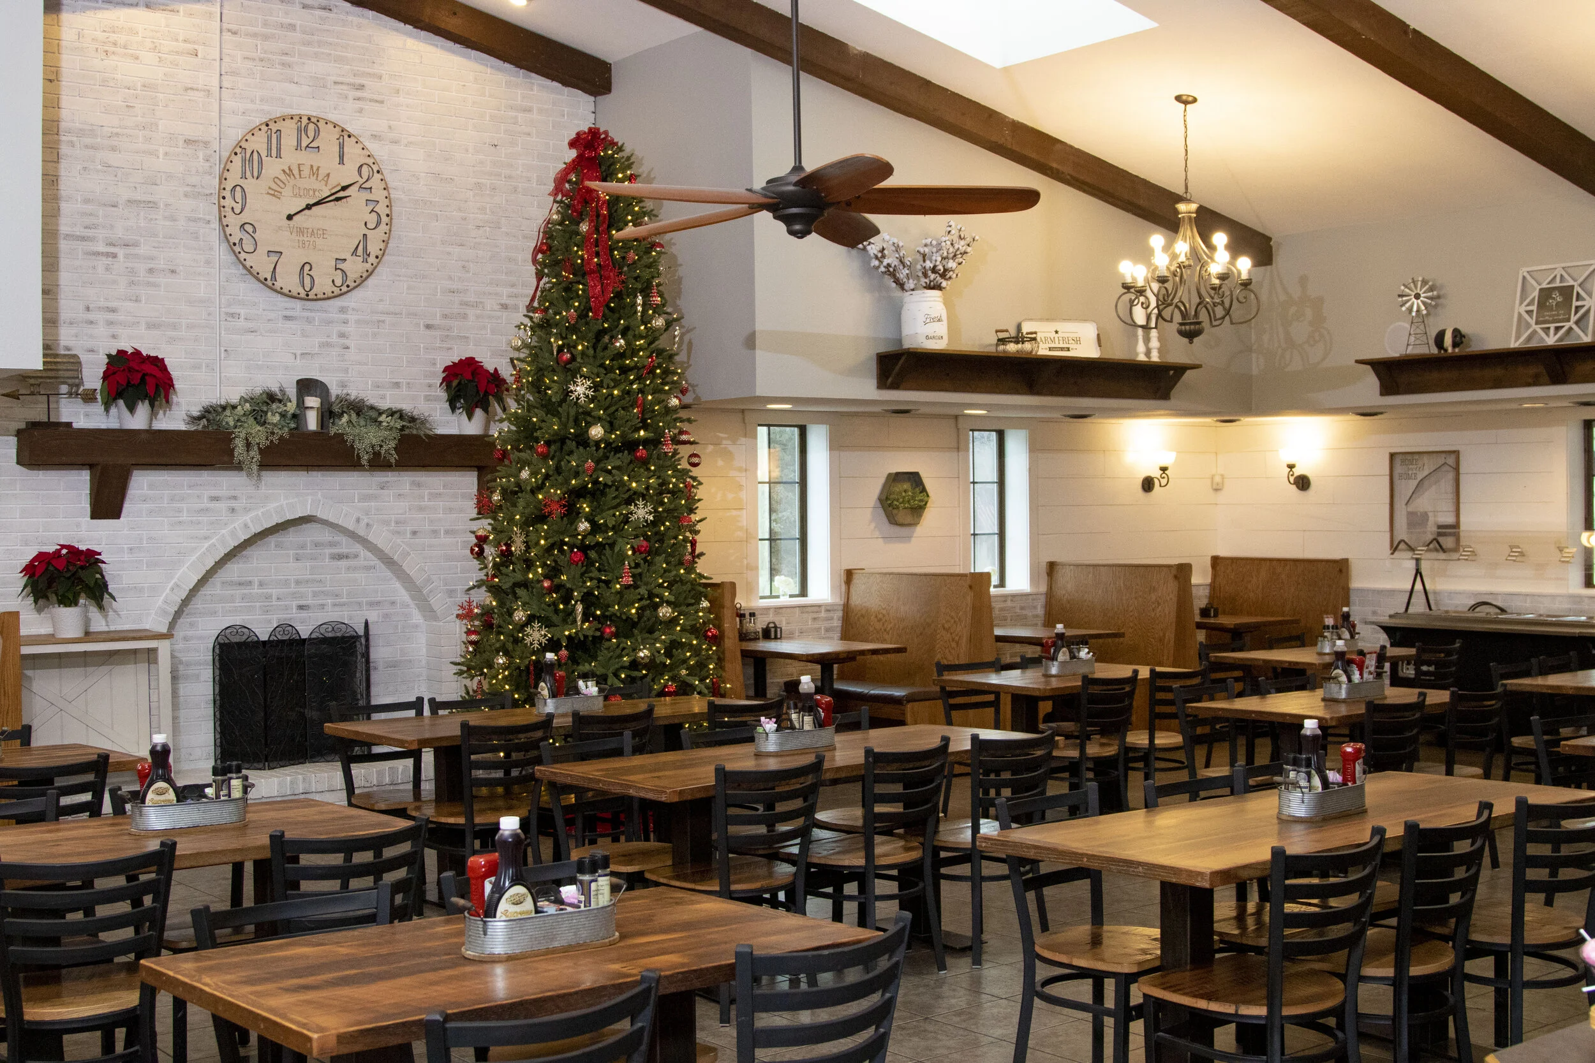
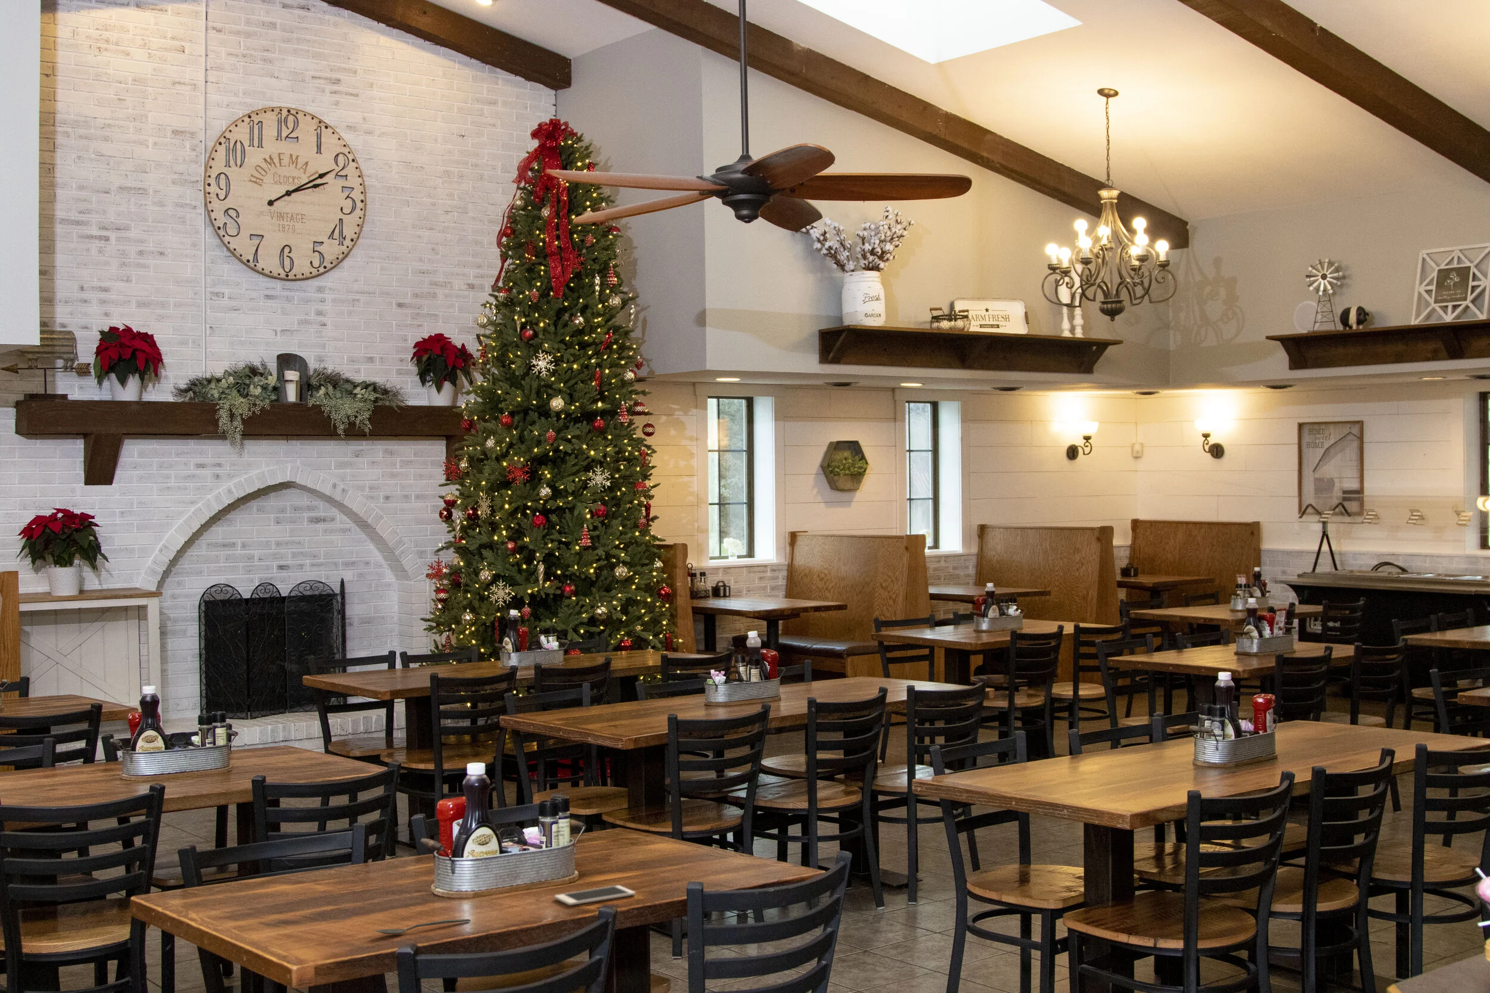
+ spoon (423, 925)
+ cell phone (595, 894)
